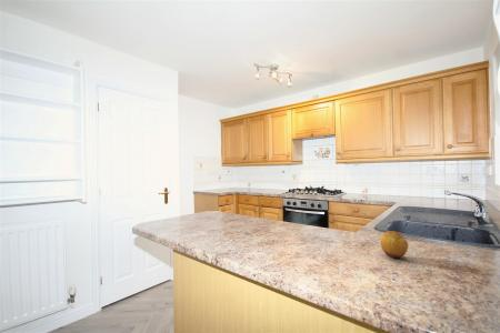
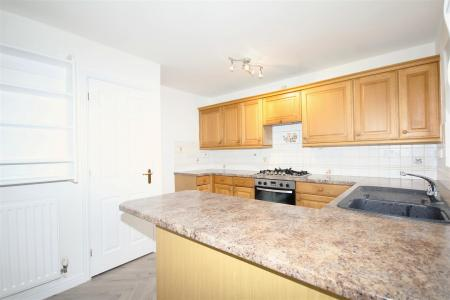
- fruit (393, 243)
